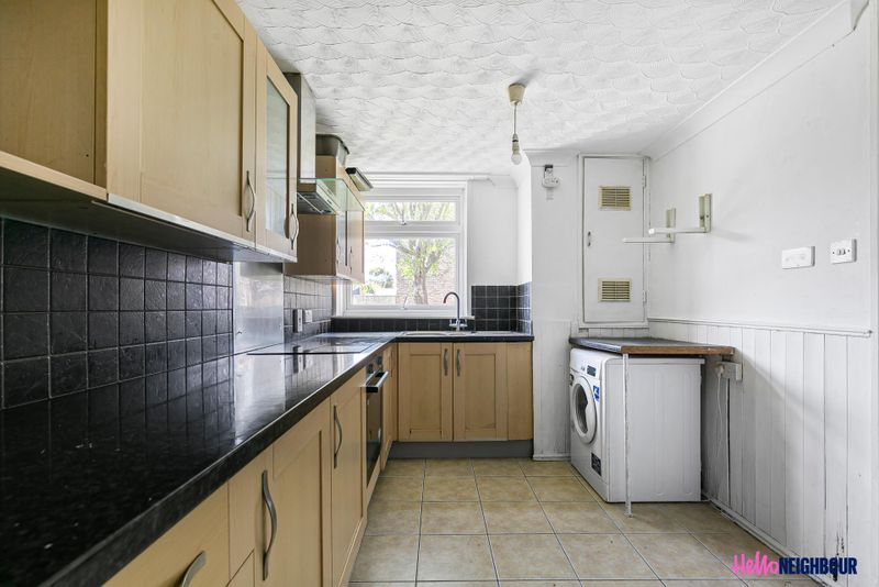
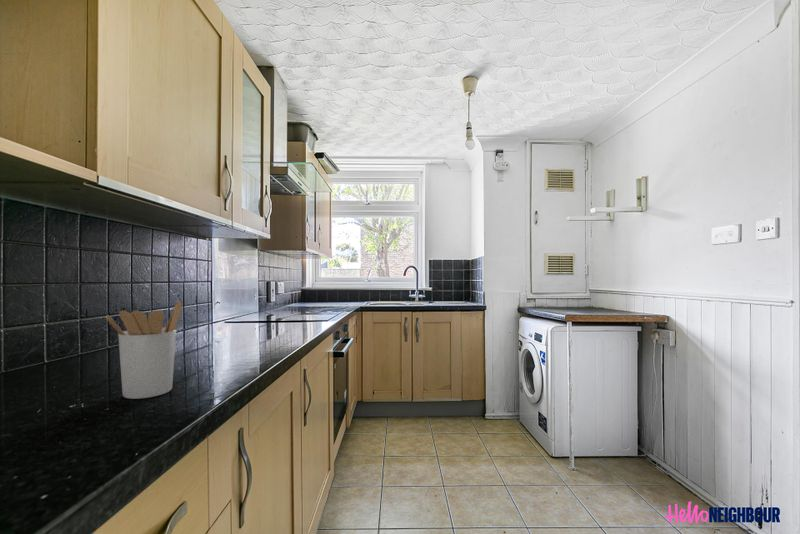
+ utensil holder (146, 349)
